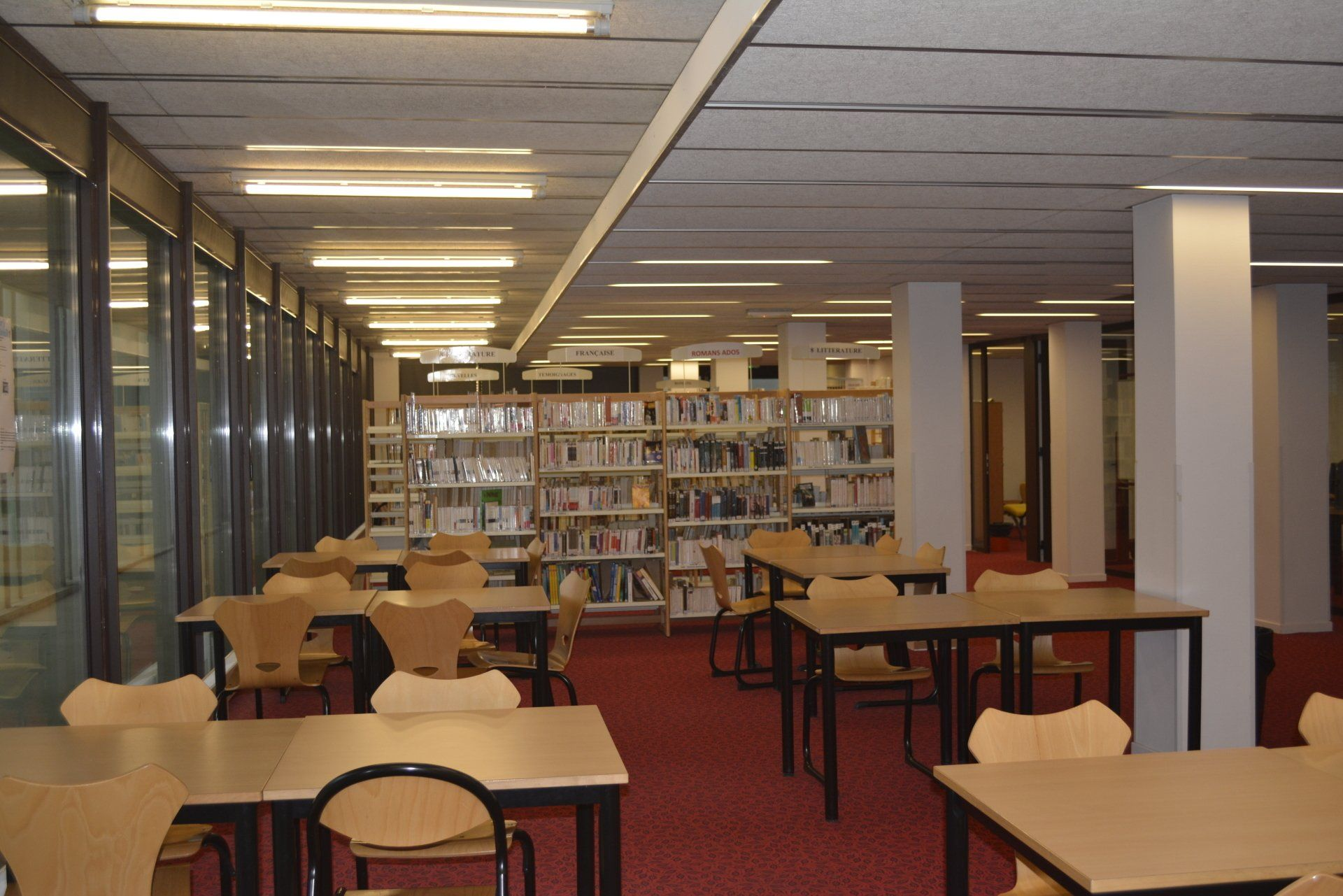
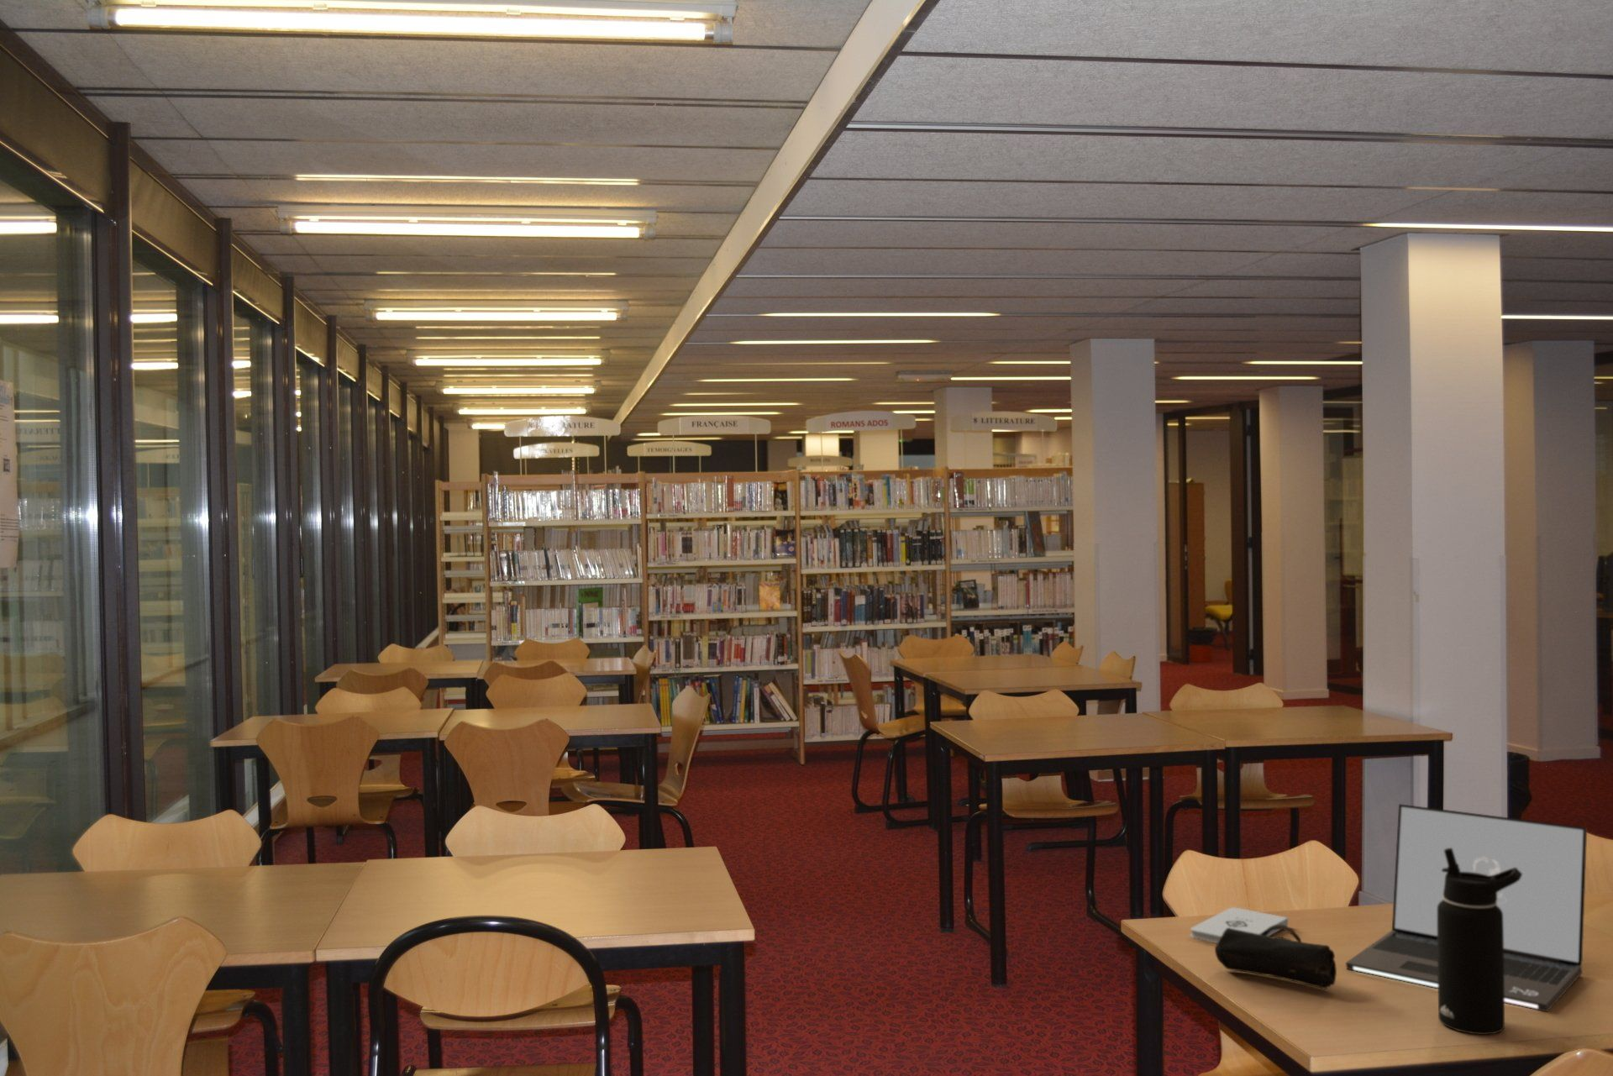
+ laptop (1442, 898)
+ pencil case (1277, 956)
+ notepad (1238, 926)
+ water bottle (1480, 939)
